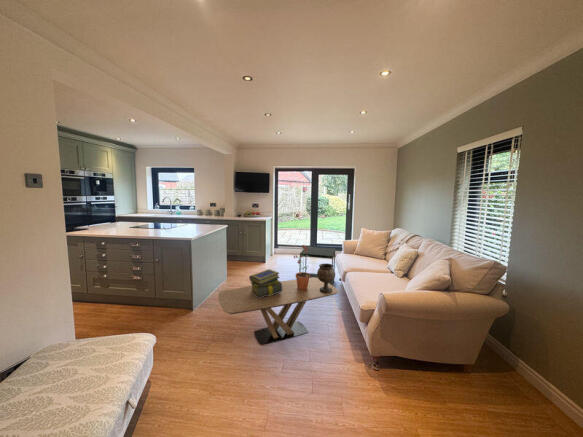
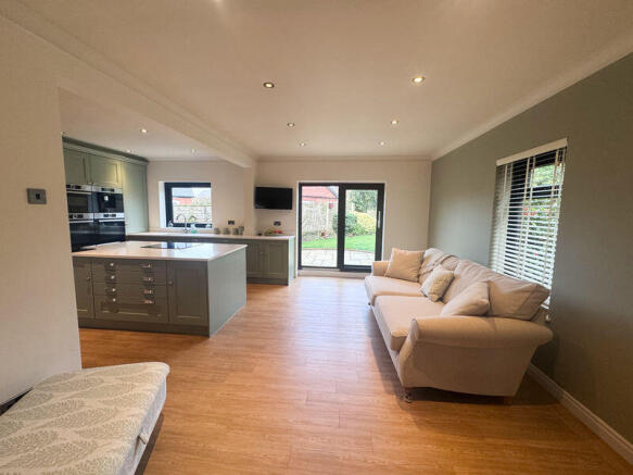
- potted plant (301, 266)
- goblet (326, 277)
- side table (316, 274)
- coffee table (279, 312)
- stack of books (265, 282)
